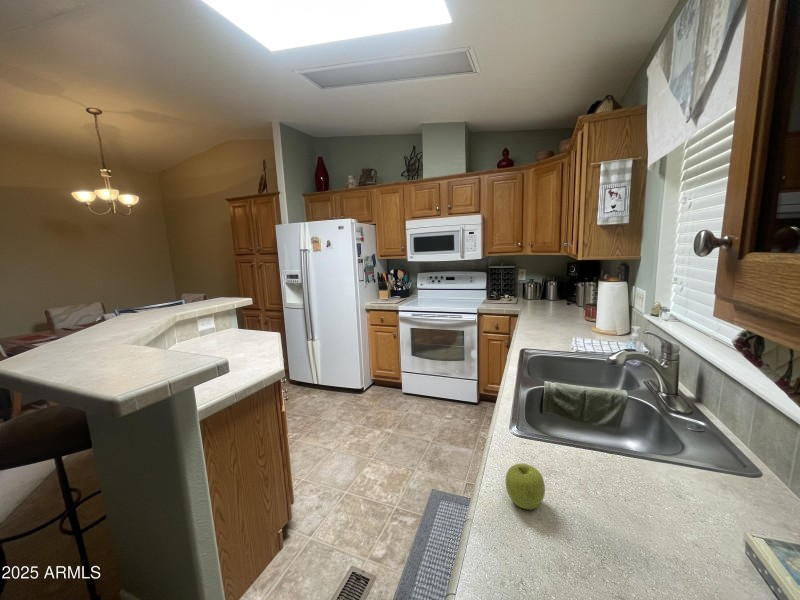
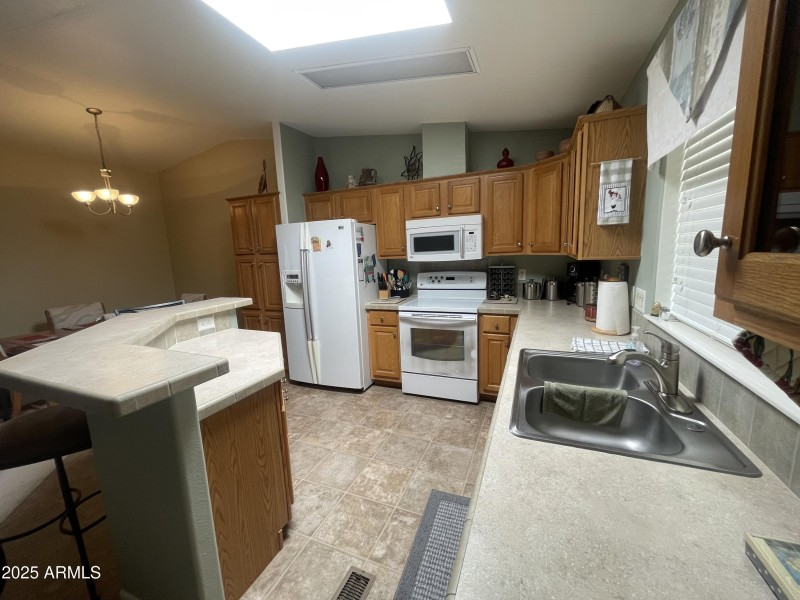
- fruit (524, 484)
